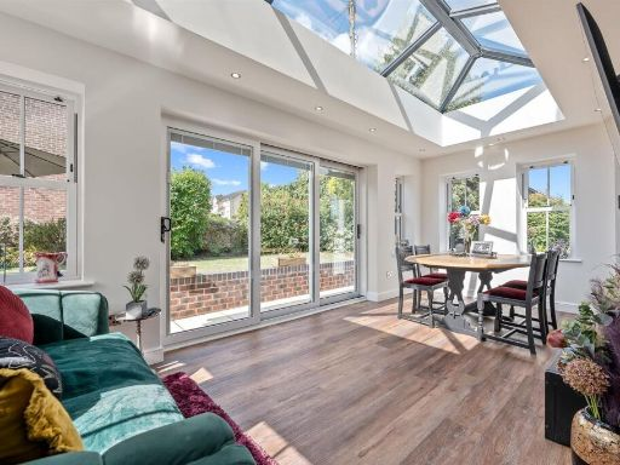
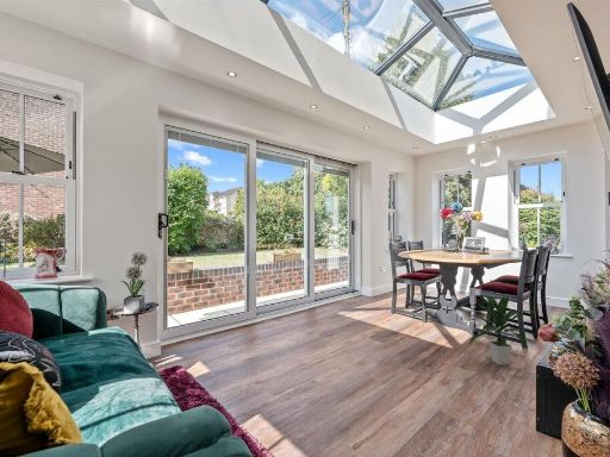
+ indoor plant (497, 326)
